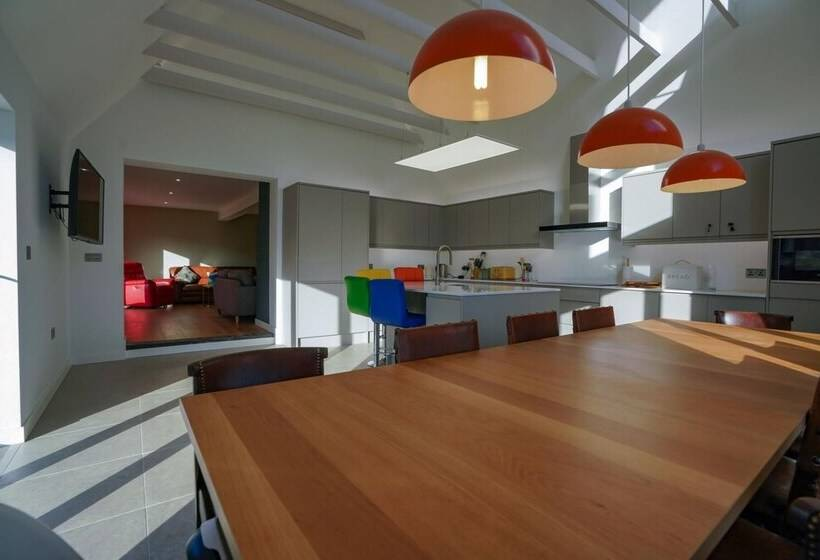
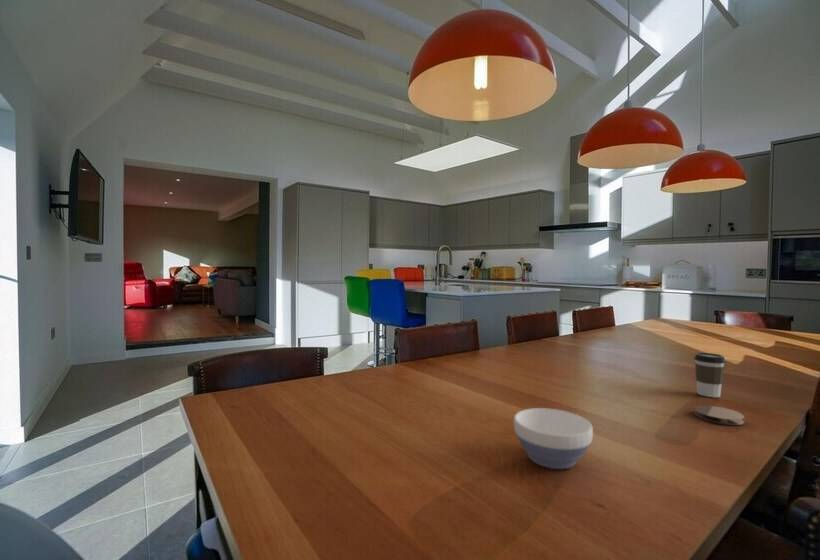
+ coaster (718, 414)
+ bowl (551, 439)
+ coffee cup (709, 374)
